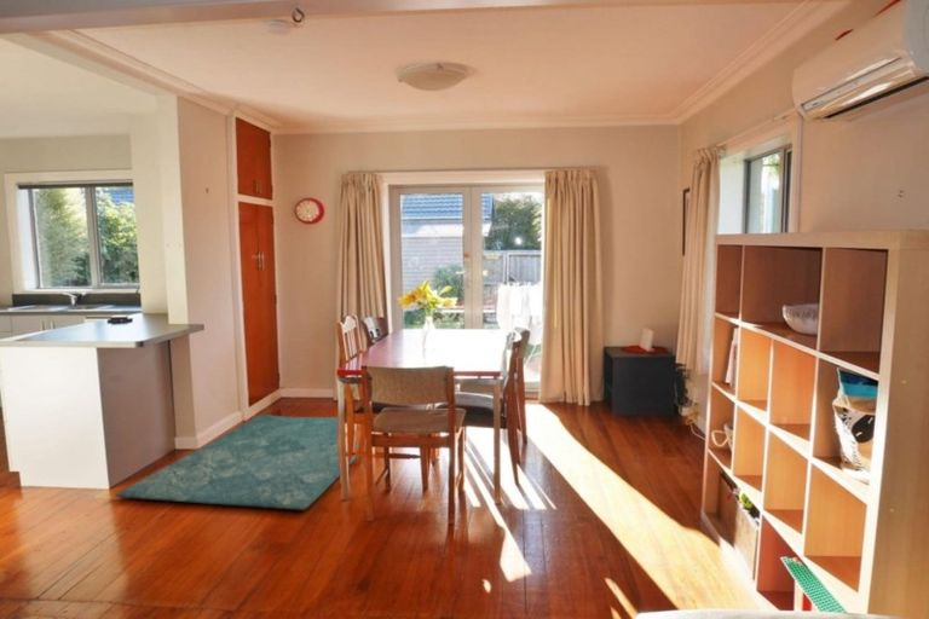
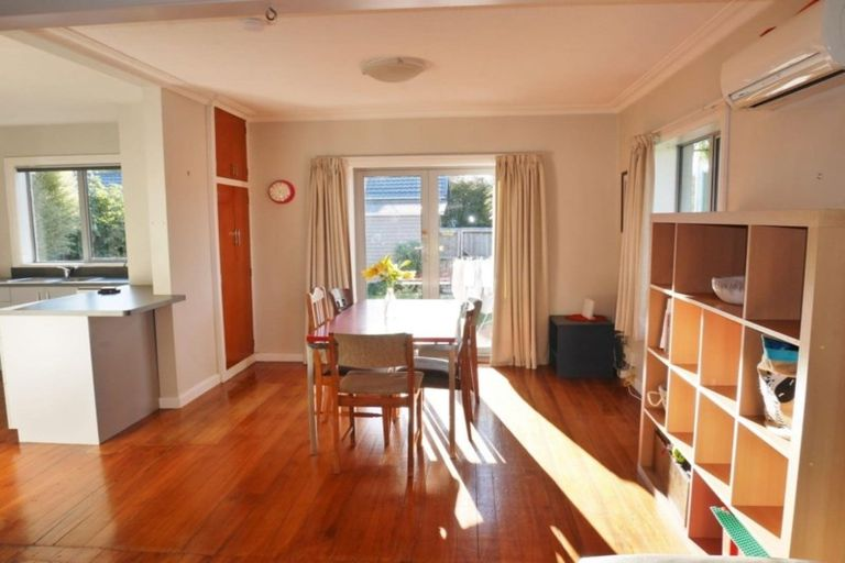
- rug (283, 447)
